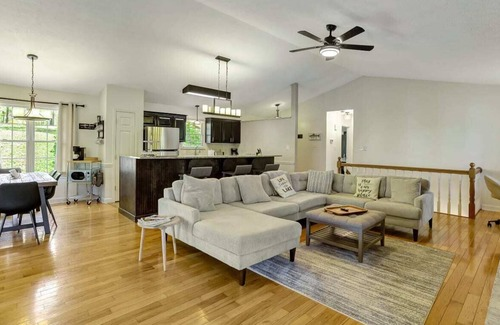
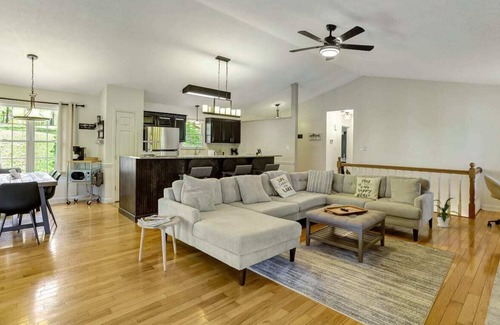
+ house plant (443, 211)
